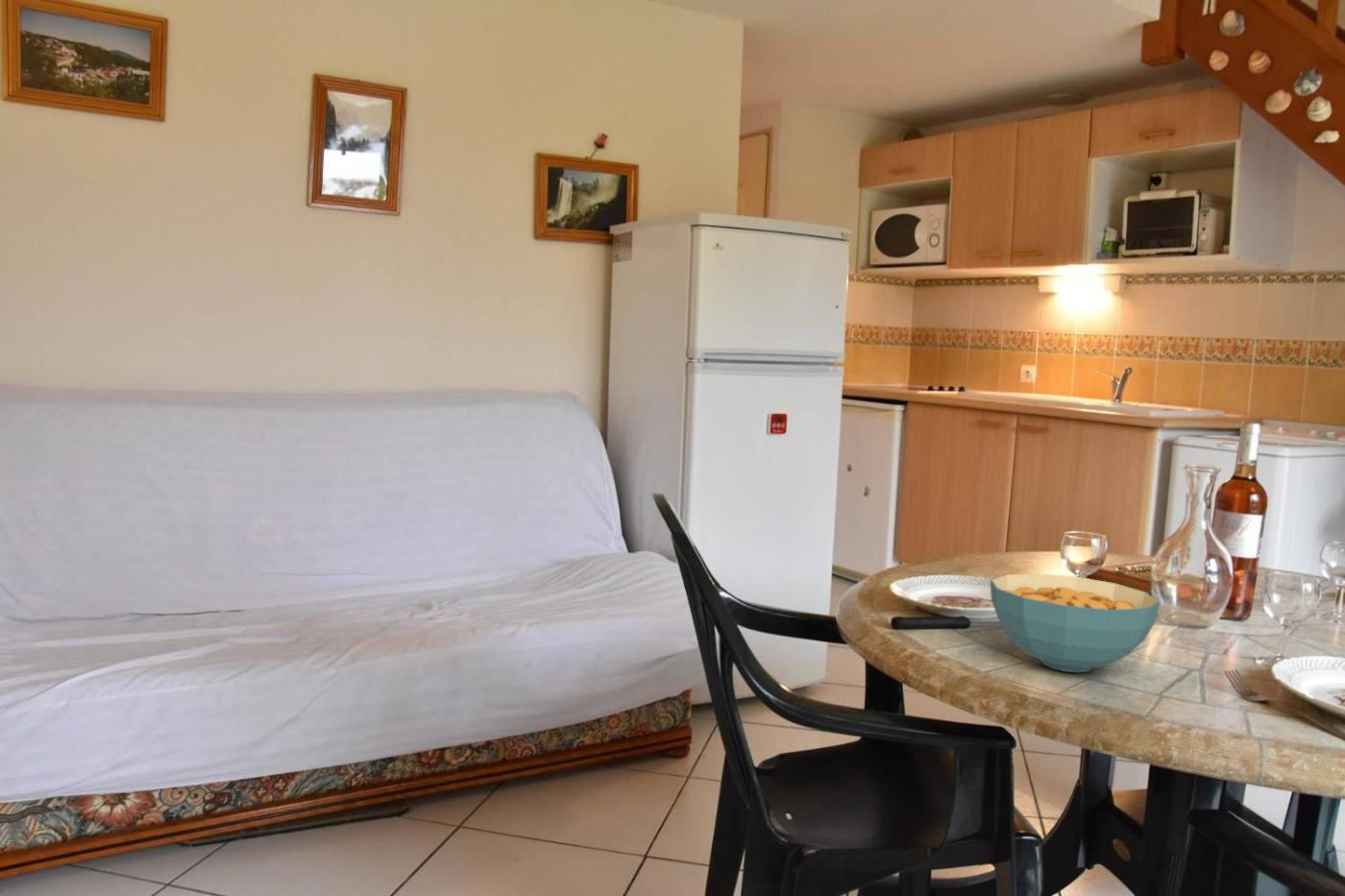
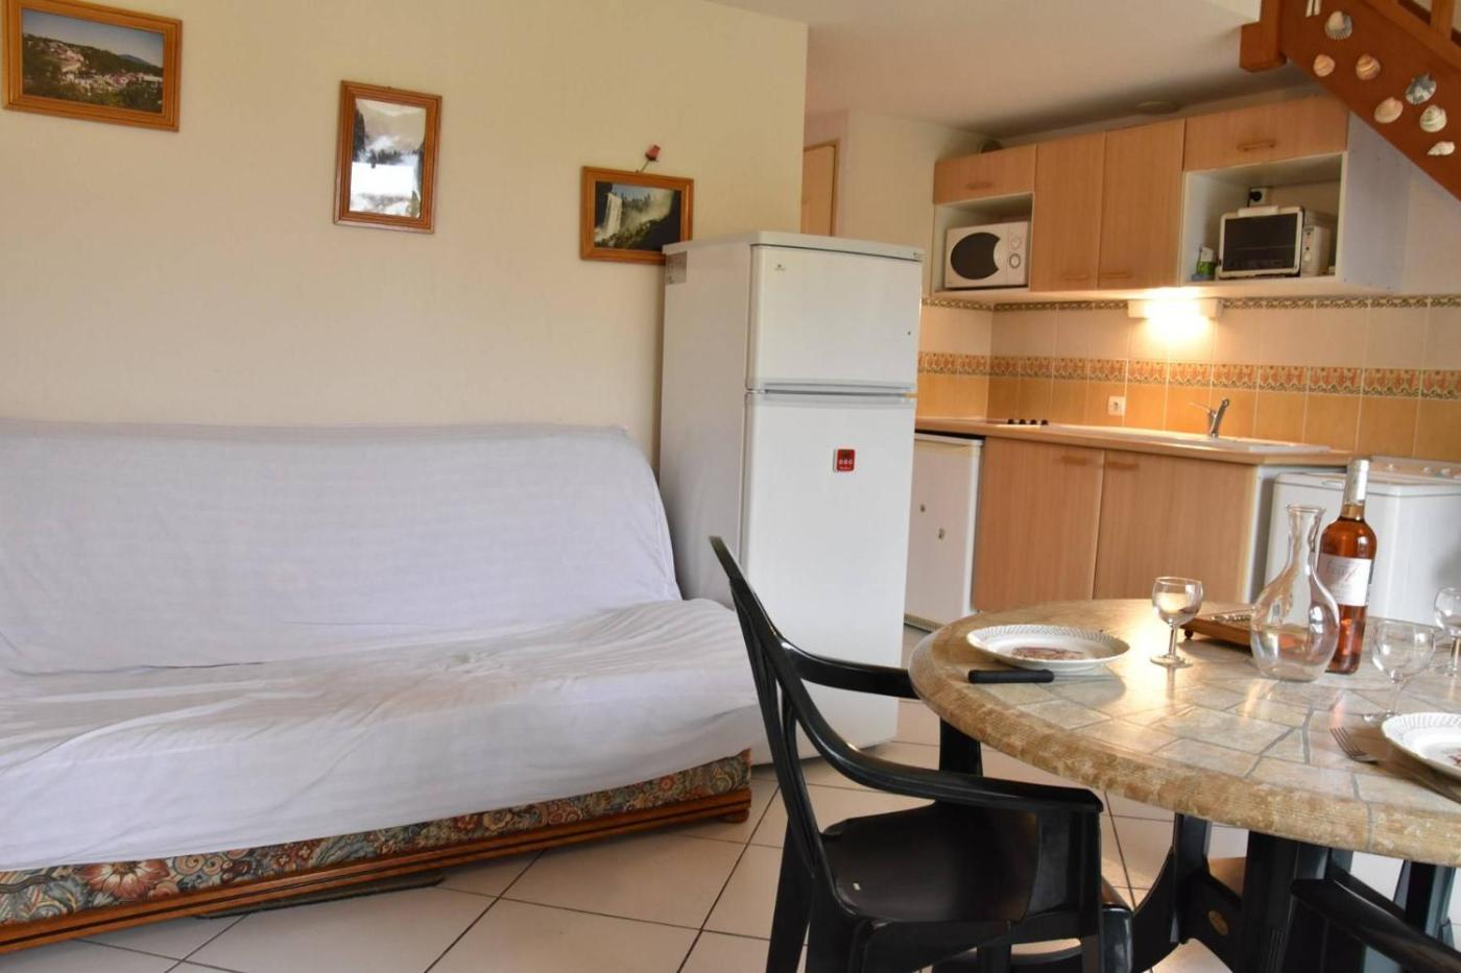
- cereal bowl (1068, 627)
